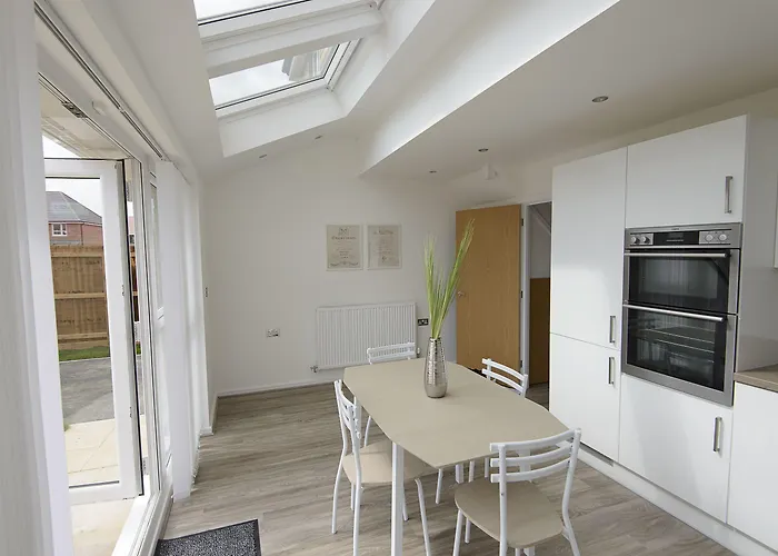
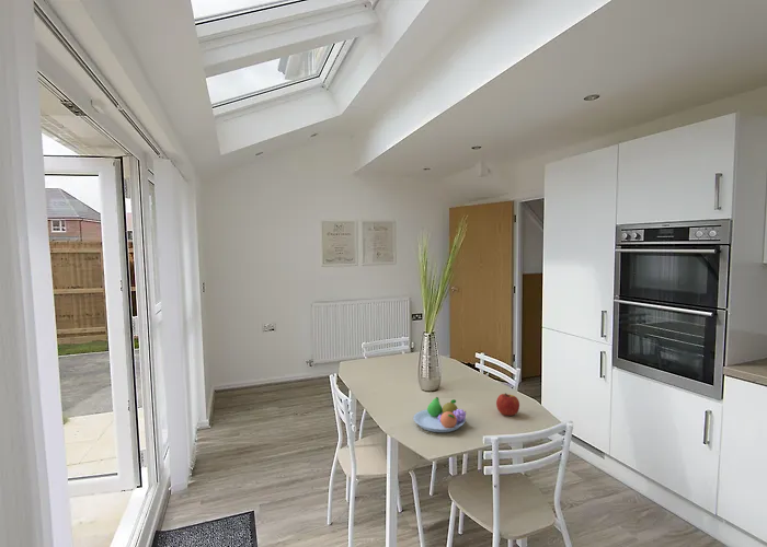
+ fruit bowl (439, 412)
+ apple (507, 403)
